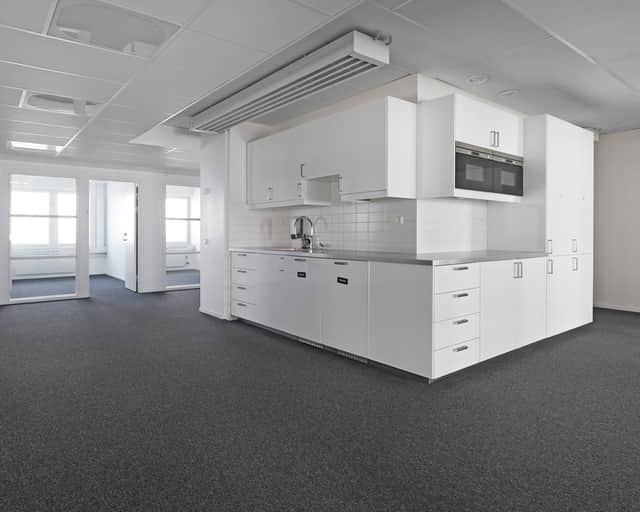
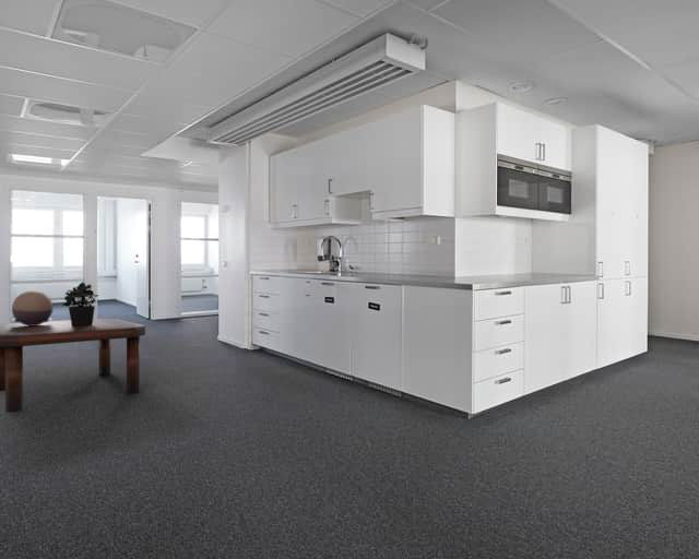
+ potted plant (81, 304)
+ coffee table (66, 342)
+ decorative bowl (32, 308)
